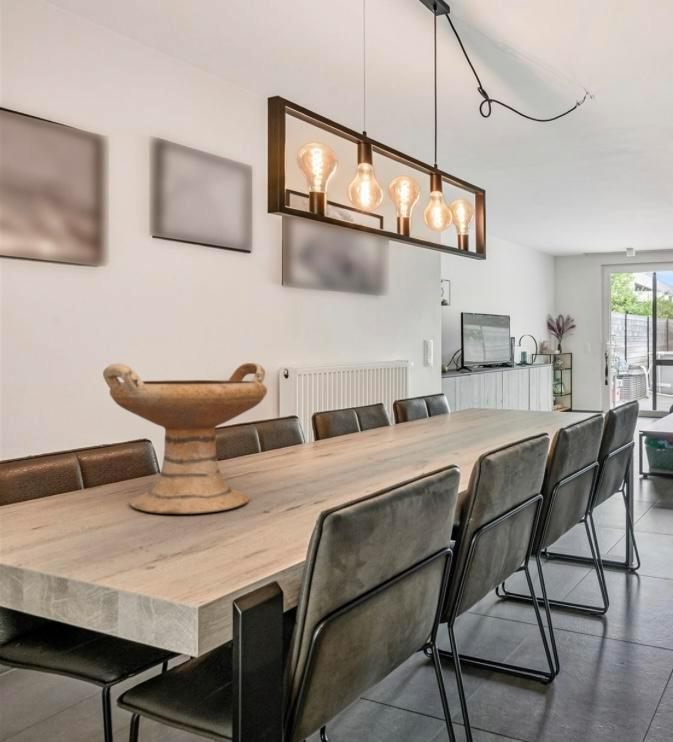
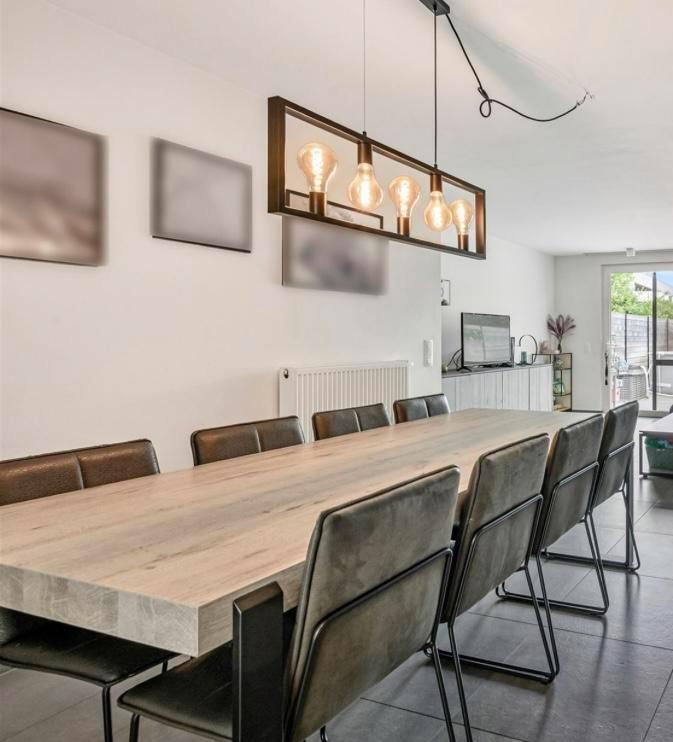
- decorative bowl (190, 432)
